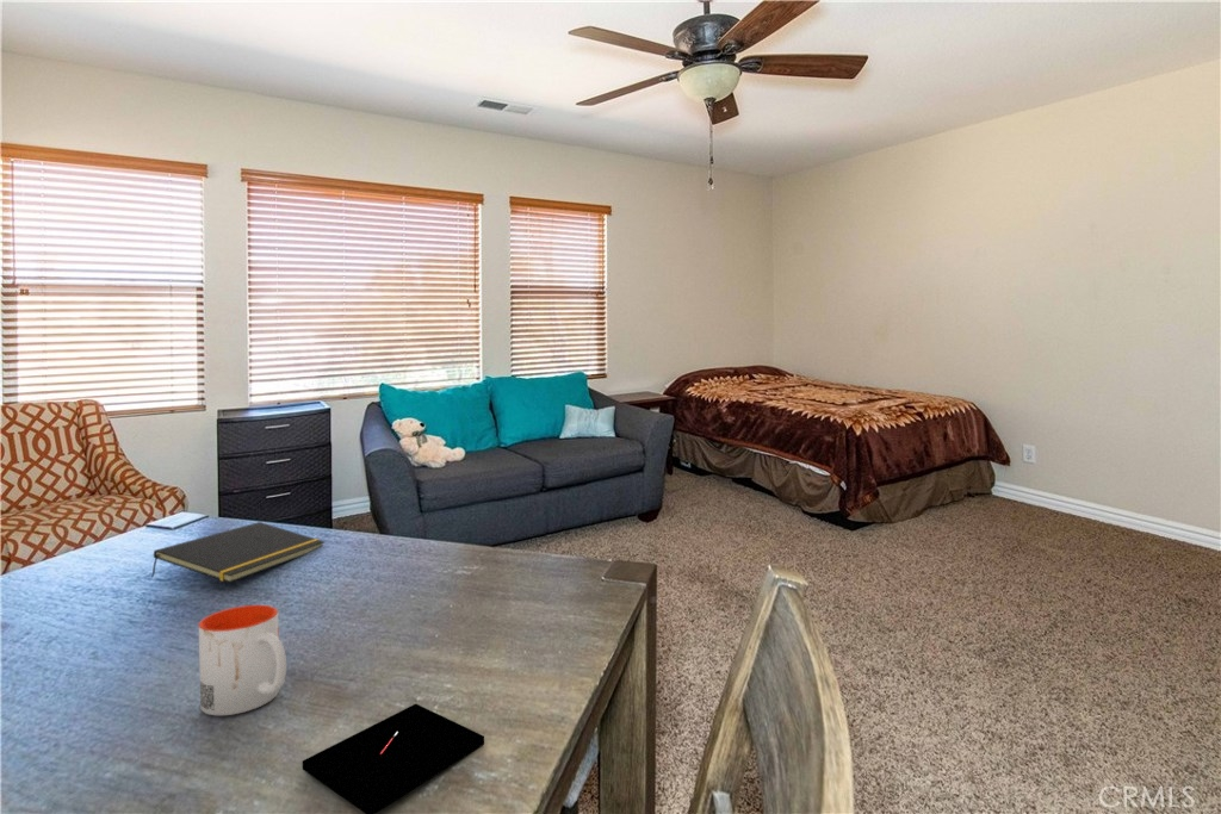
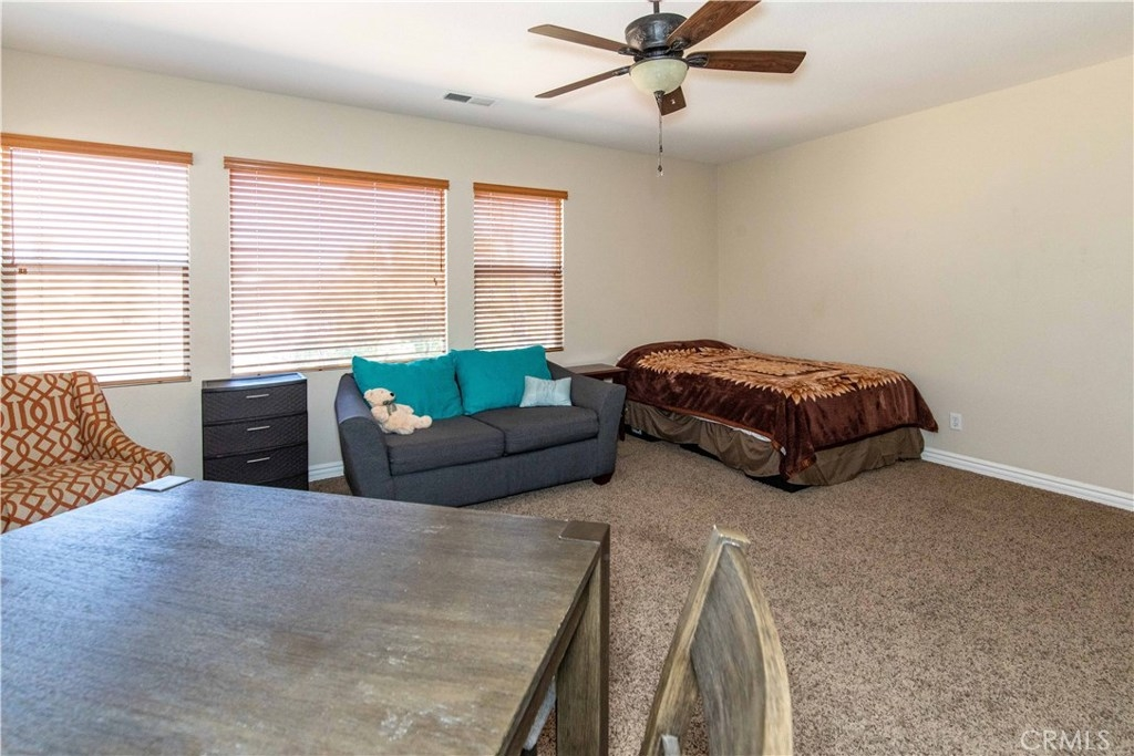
- mug (249, 659)
- pen (396, 744)
- notepad (246, 548)
